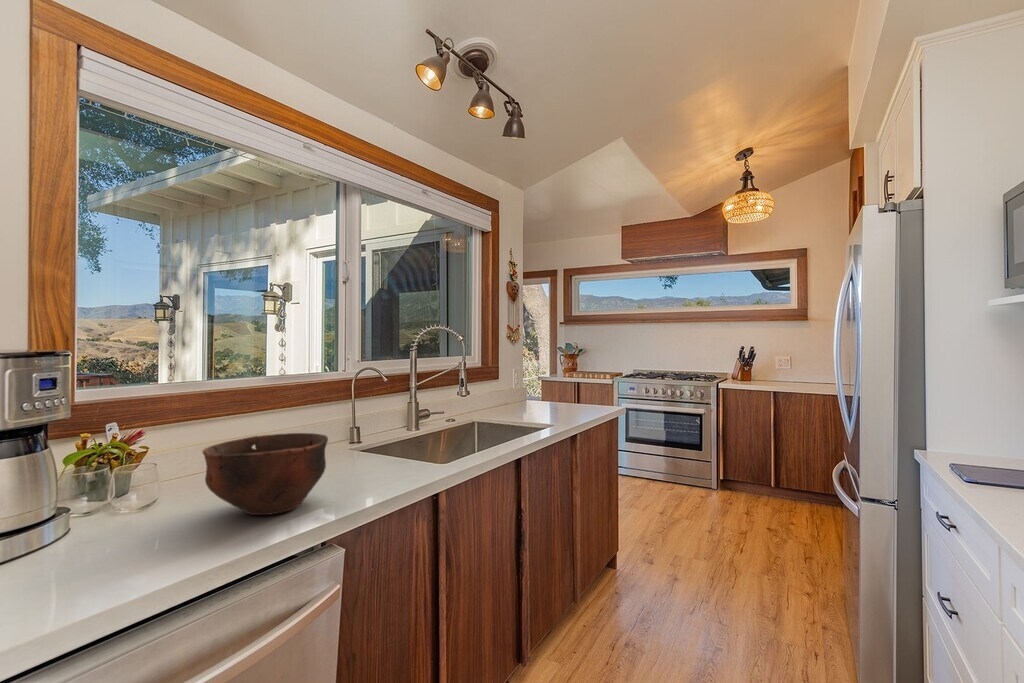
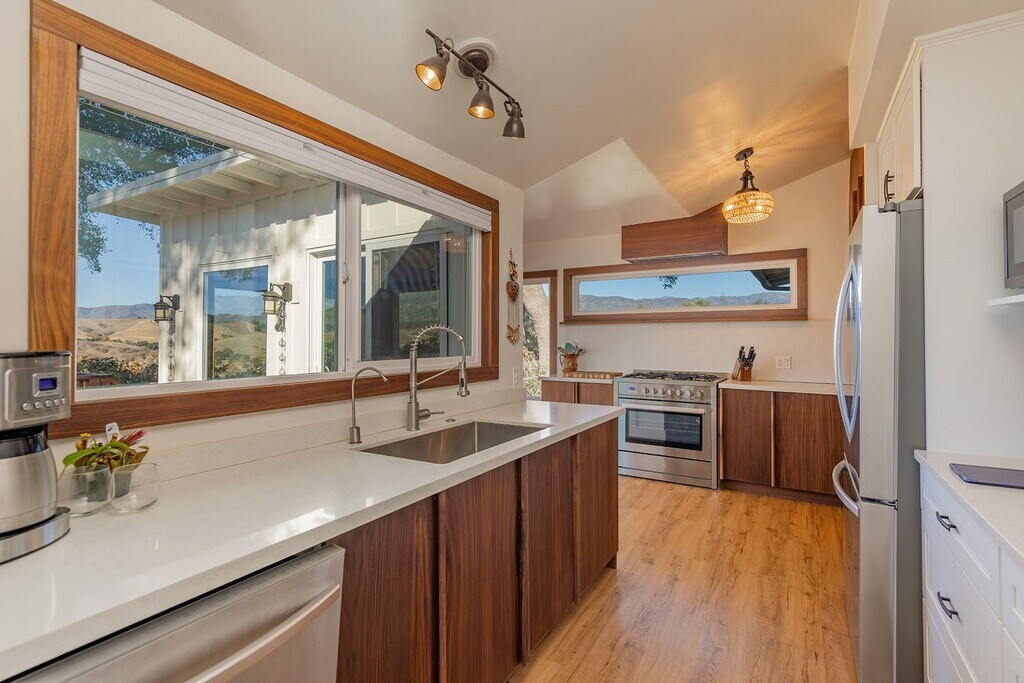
- bowl (269, 474)
